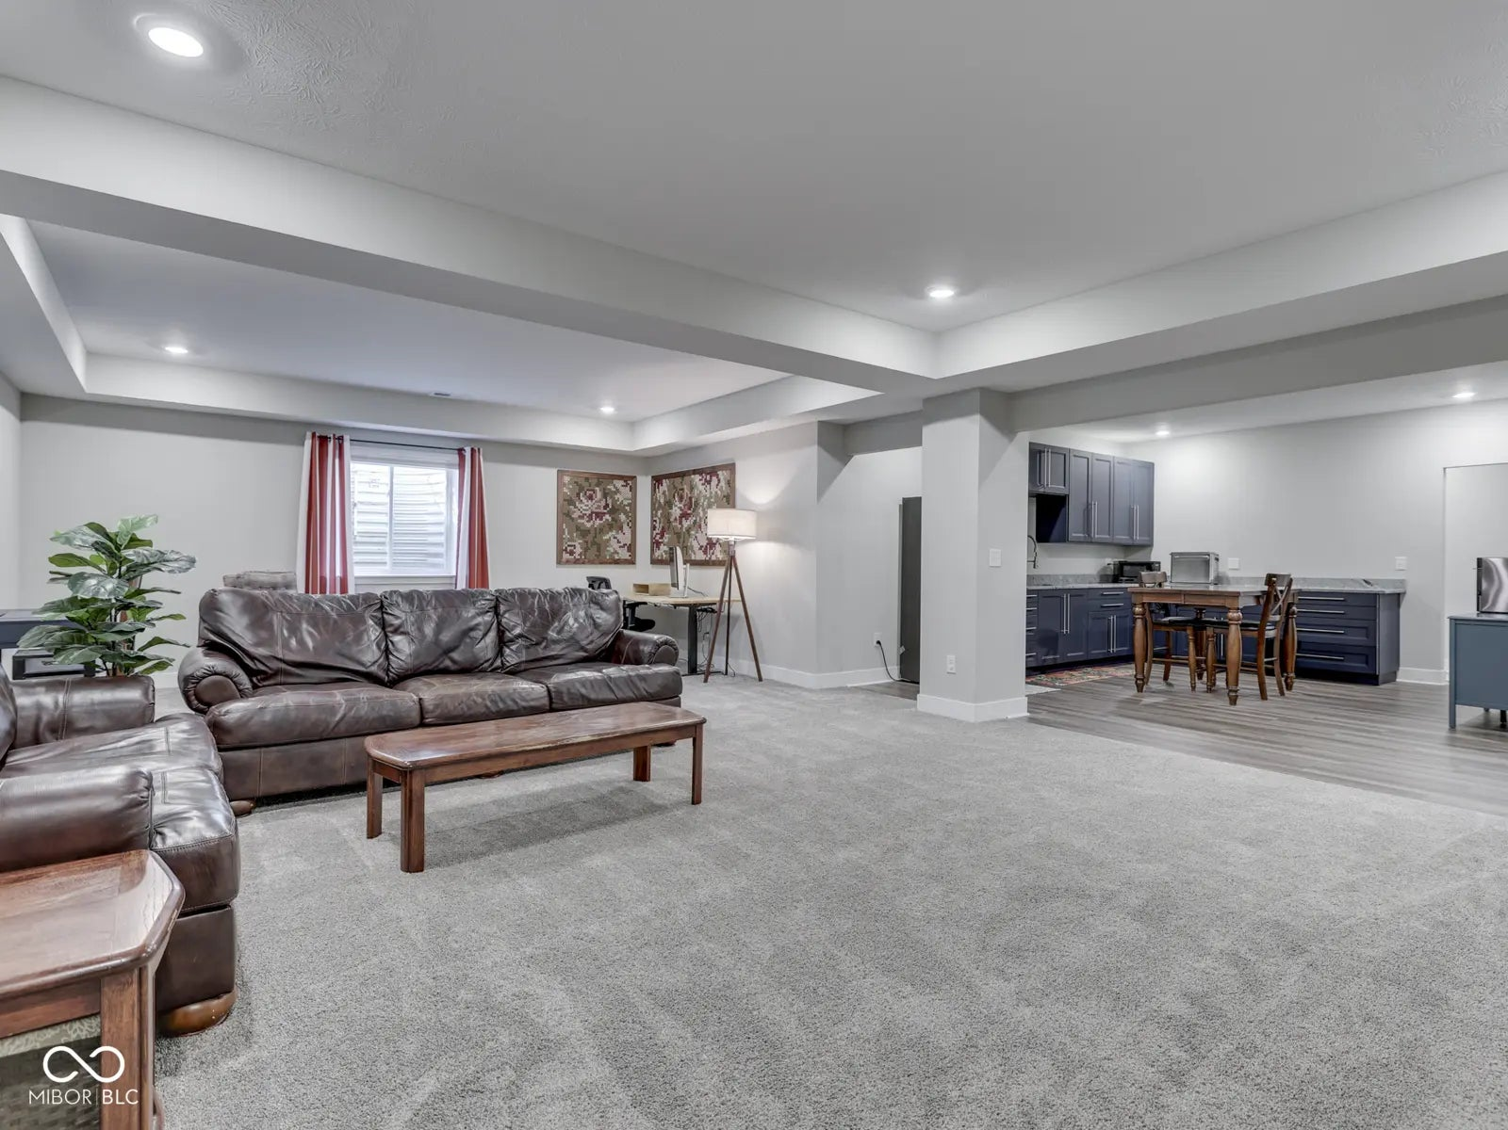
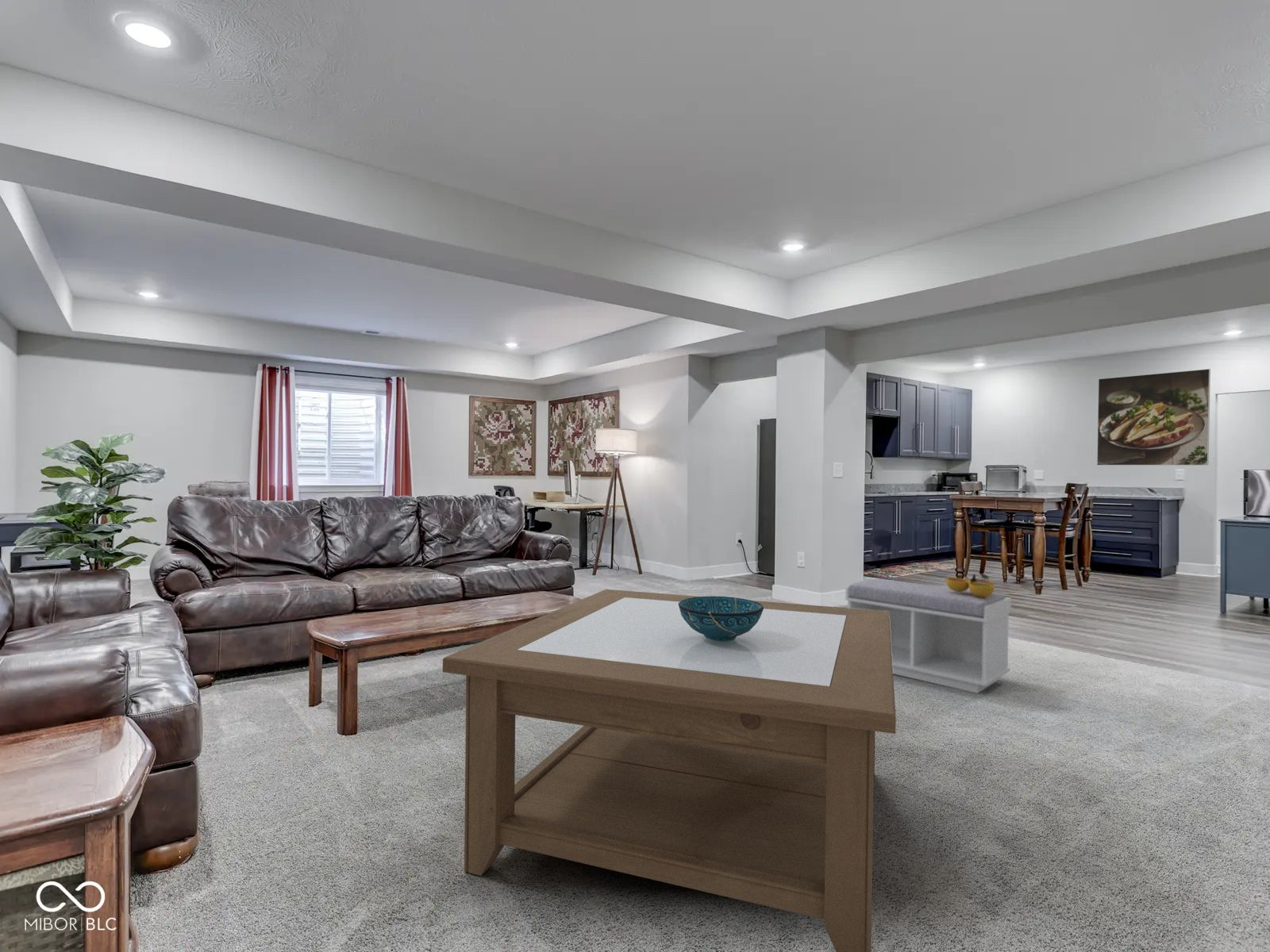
+ bench (924, 629)
+ coffee table (699, 723)
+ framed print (1150, 420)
+ decorative bowl (720, 620)
+ decorative bowl (969, 583)
